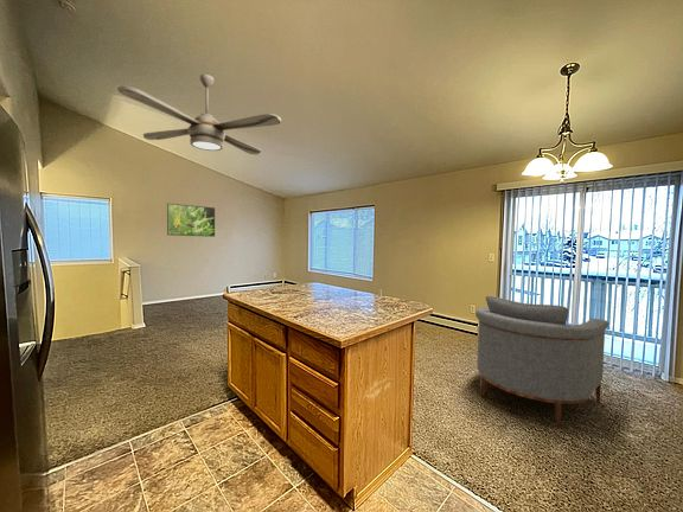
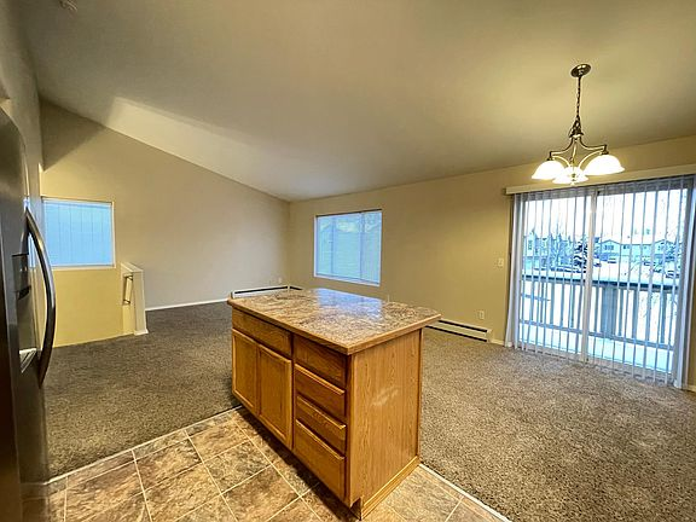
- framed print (192, 220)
- ceiling fan (206, 111)
- armchair (531, 347)
